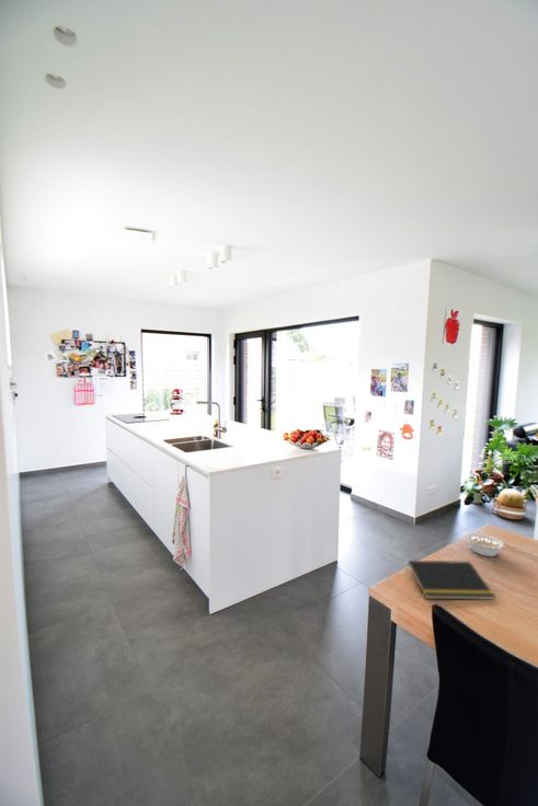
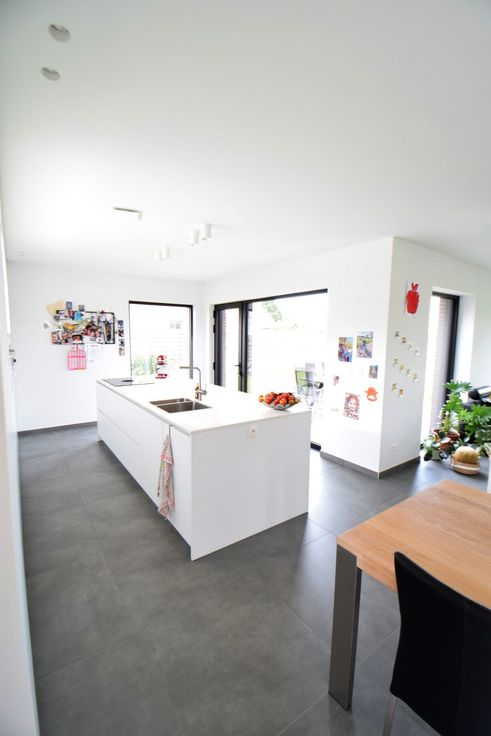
- legume (485, 544)
- notepad (448, 578)
